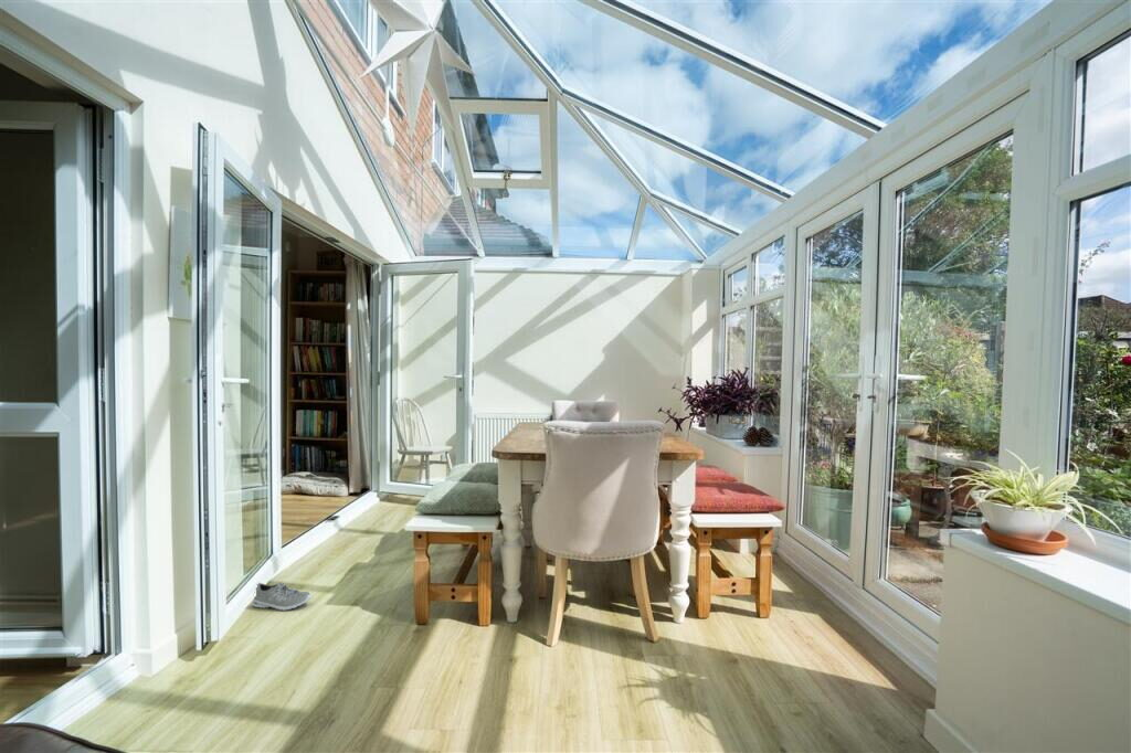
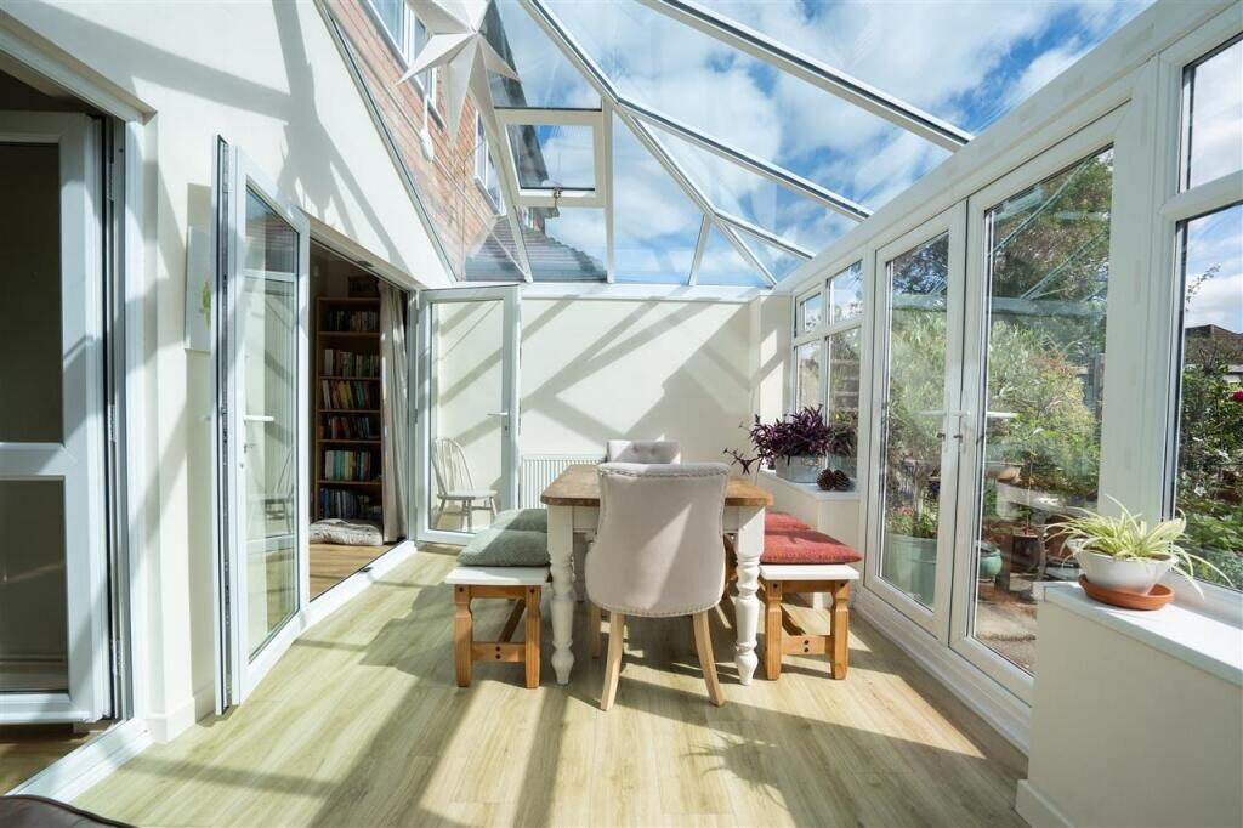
- sneaker (281, 594)
